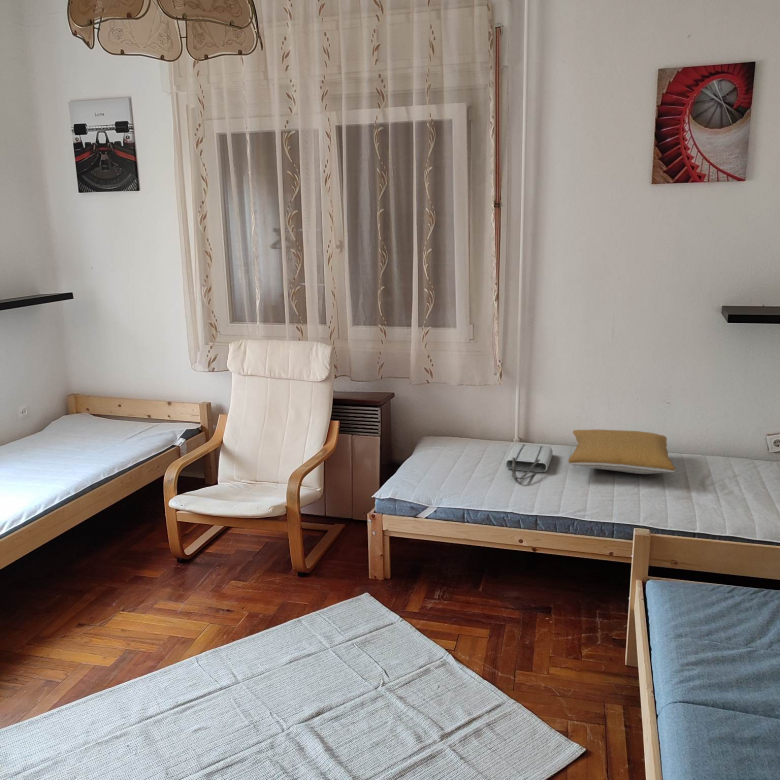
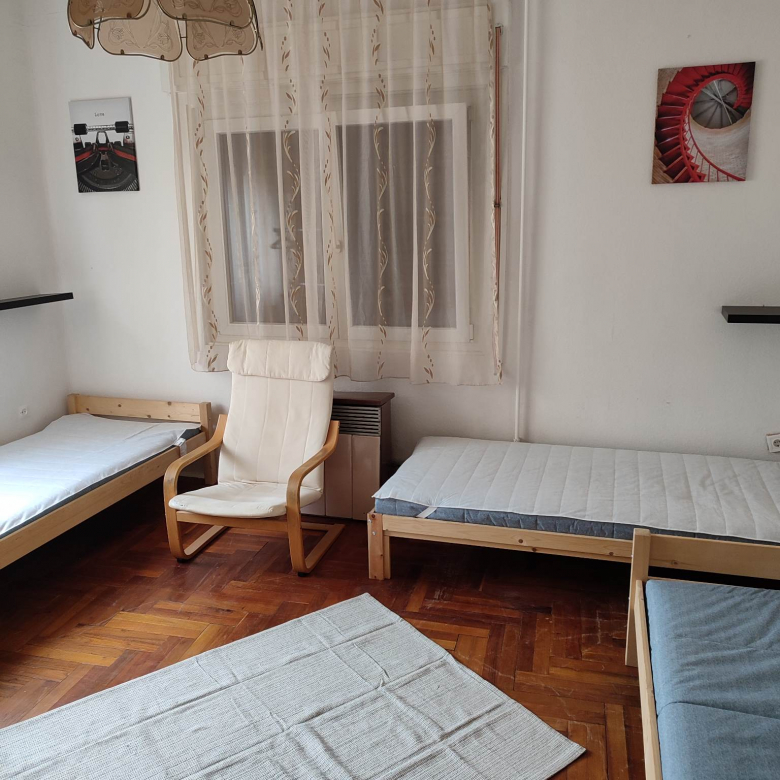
- tote bag (527, 462)
- pillow (619, 450)
